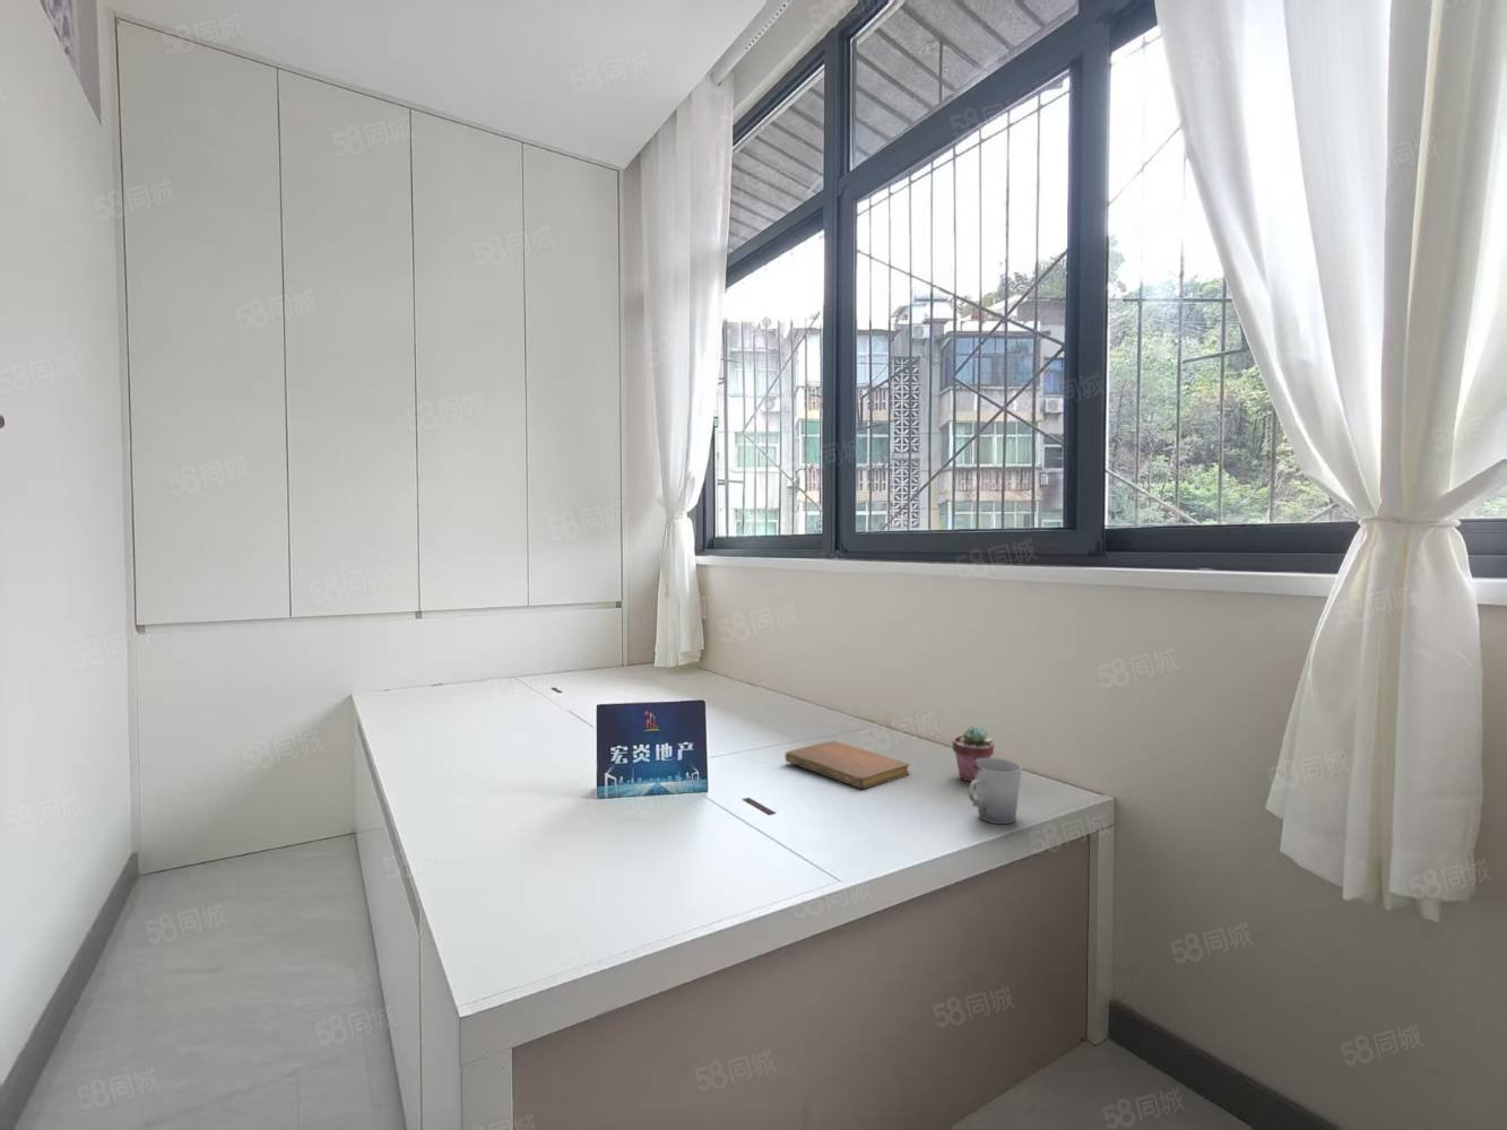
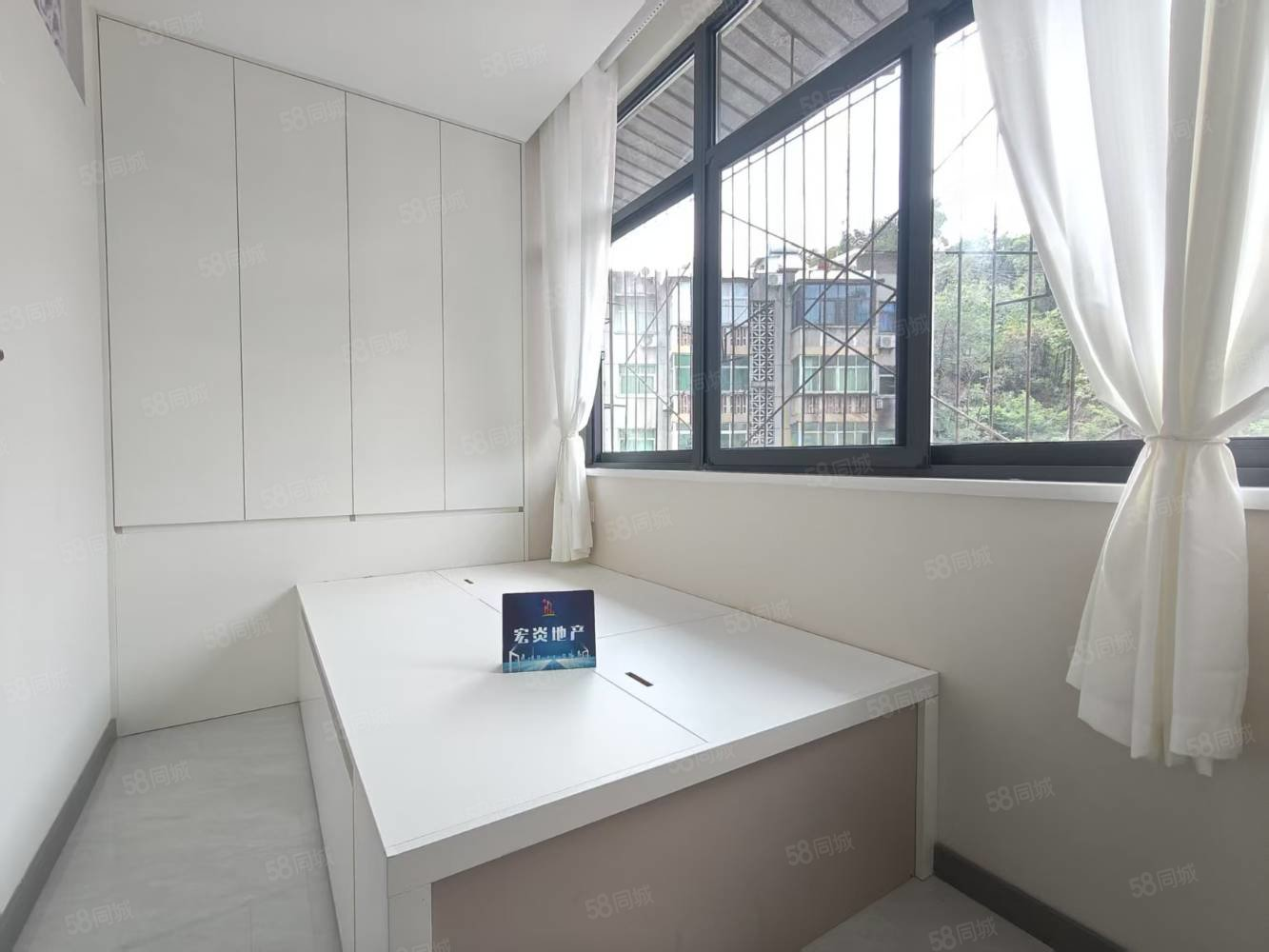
- notebook (846, 762)
- cup (990, 792)
- potted succulent (973, 751)
